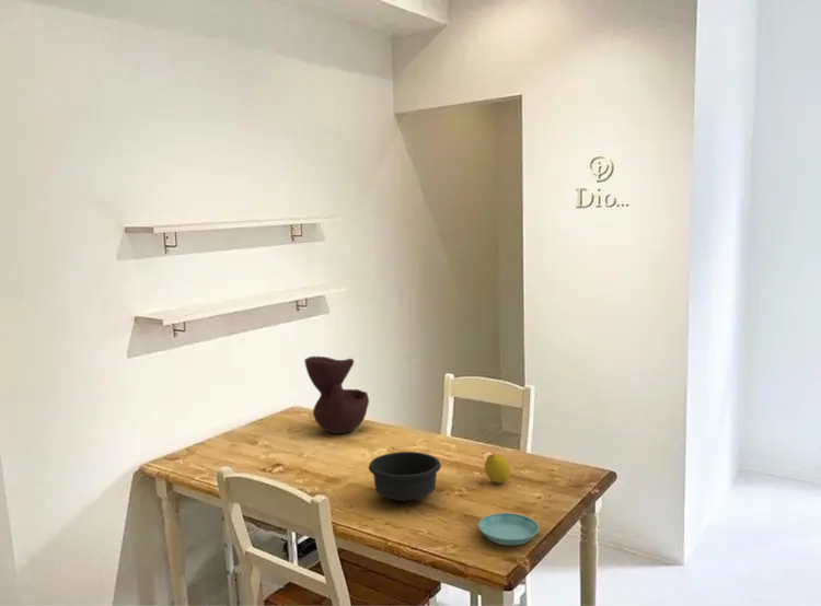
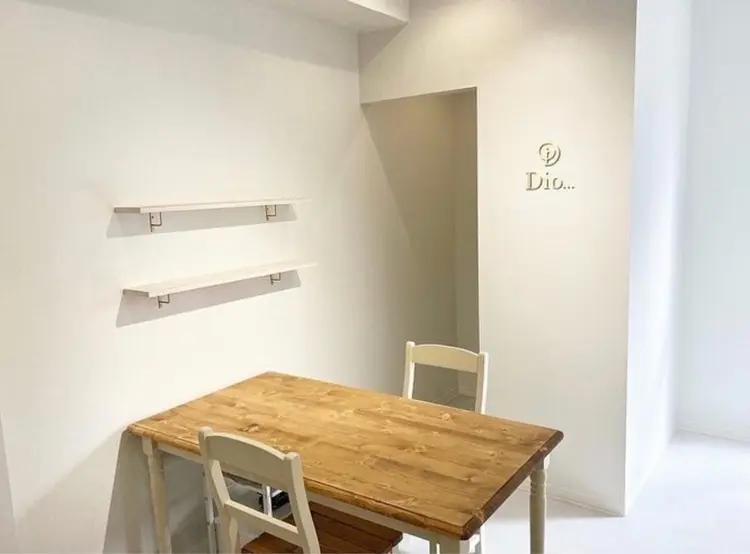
- vase (336, 394)
- saucer (508, 531)
- fruit (497, 467)
- bowl (405, 480)
